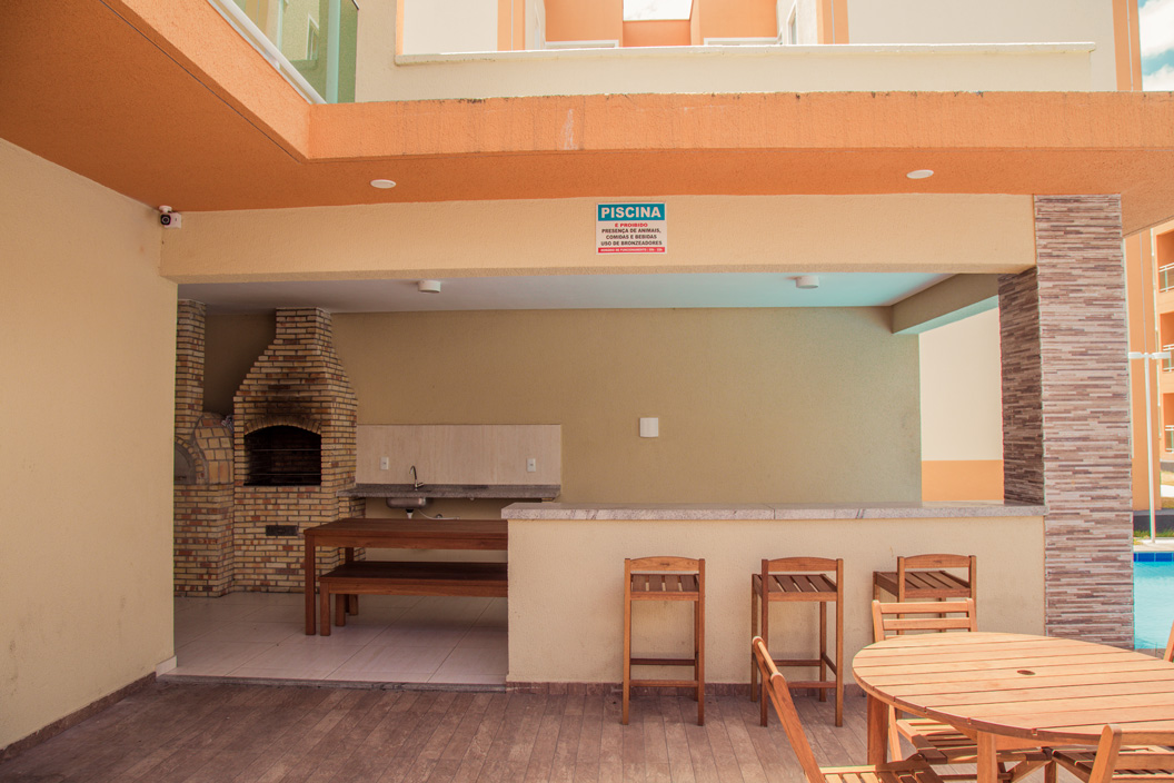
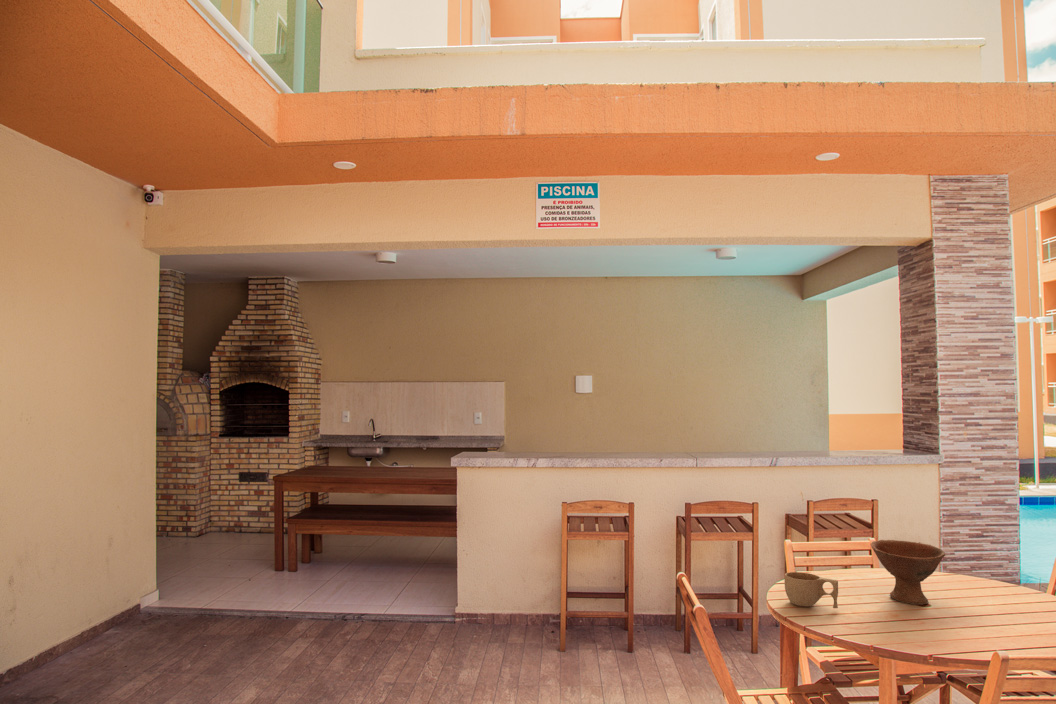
+ bowl (908, 571)
+ cup (810, 591)
